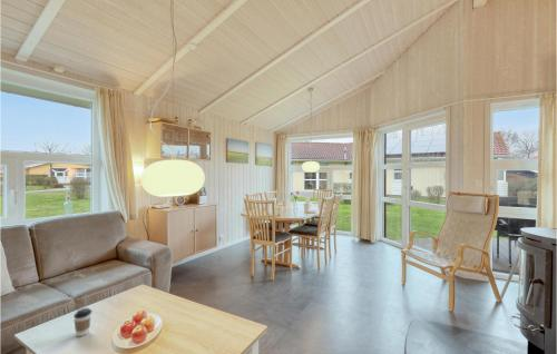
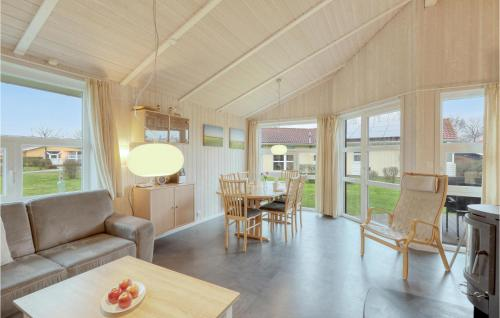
- coffee cup (82, 322)
